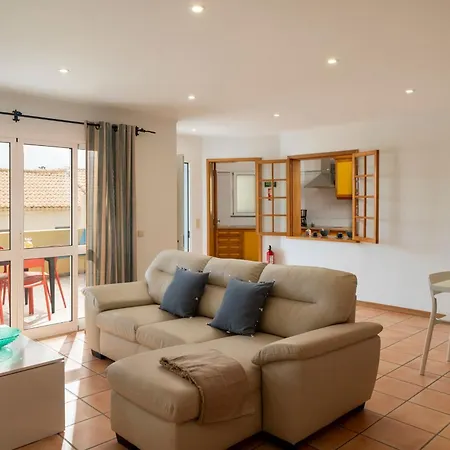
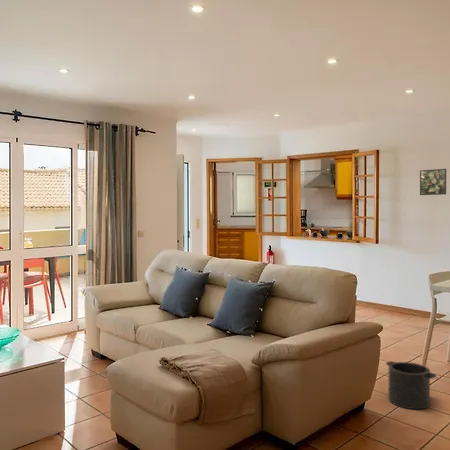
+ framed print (432, 182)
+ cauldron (408, 384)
